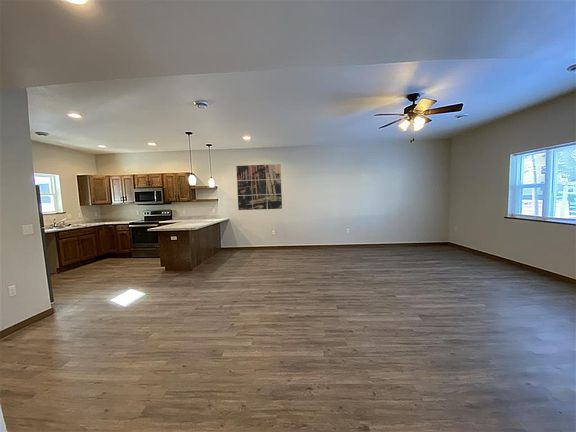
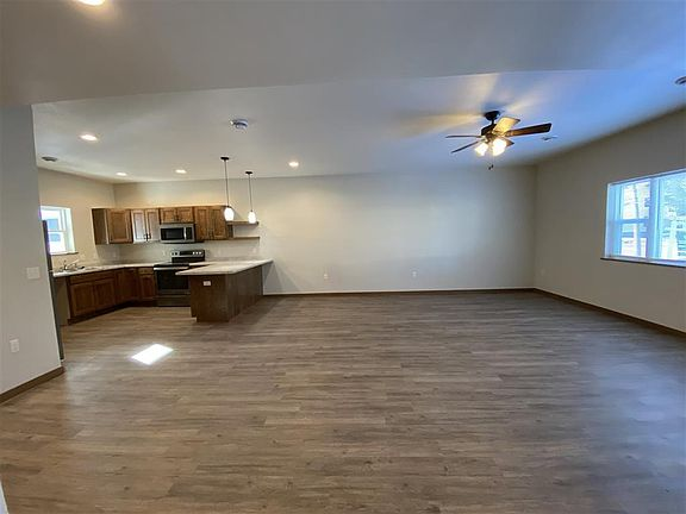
- wall art (259, 187)
